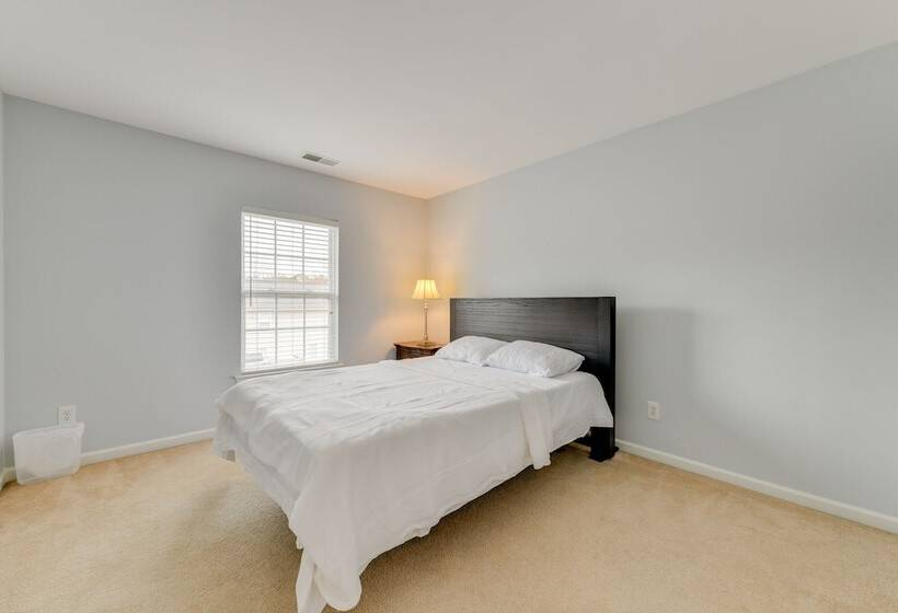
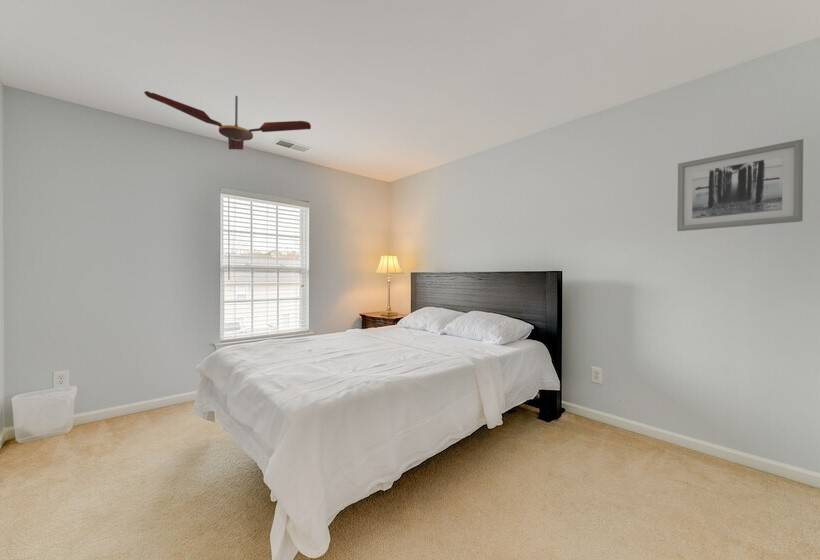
+ ceiling fan (235, 123)
+ wall art (734, 189)
